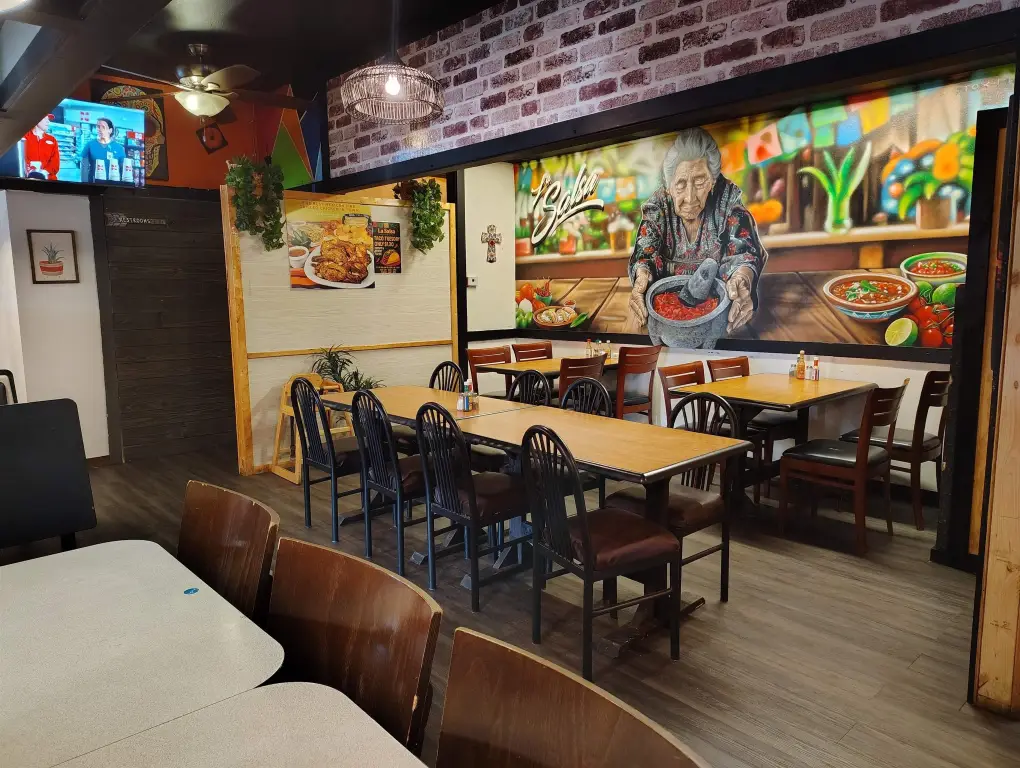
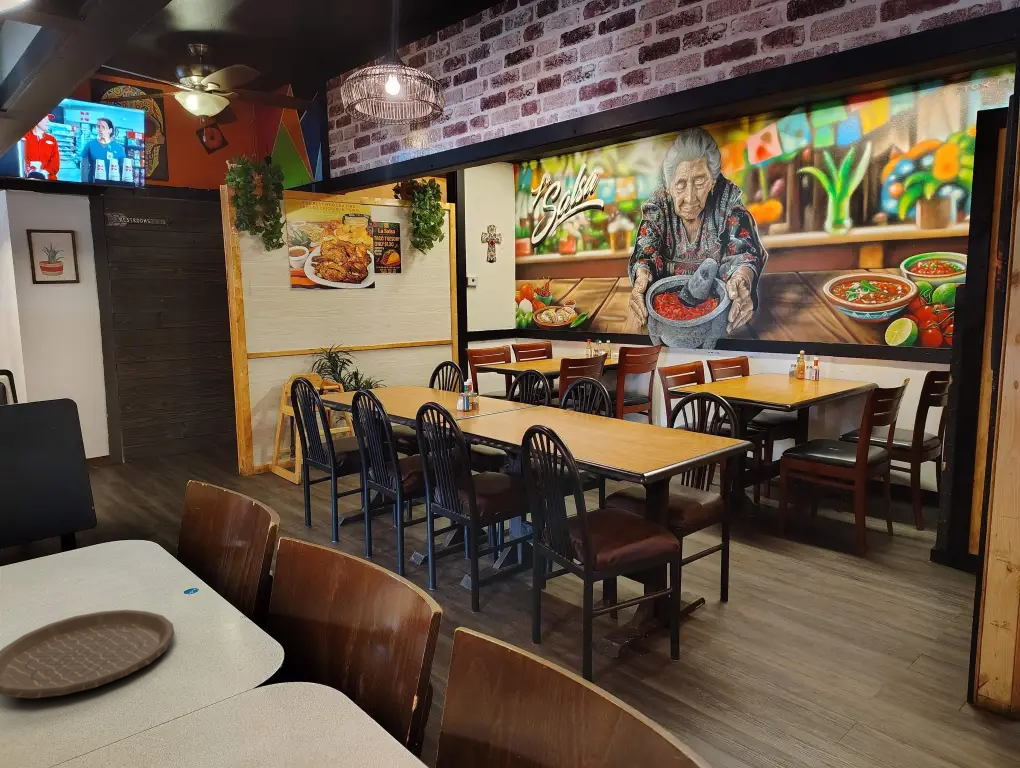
+ plate (84, 651)
